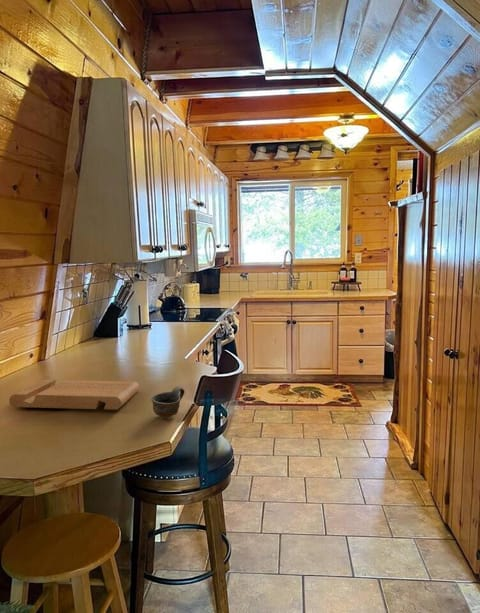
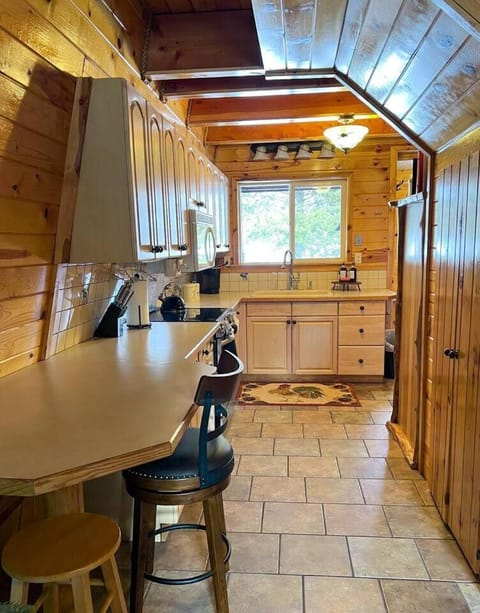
- cup (168, 402)
- cutting board (78, 393)
